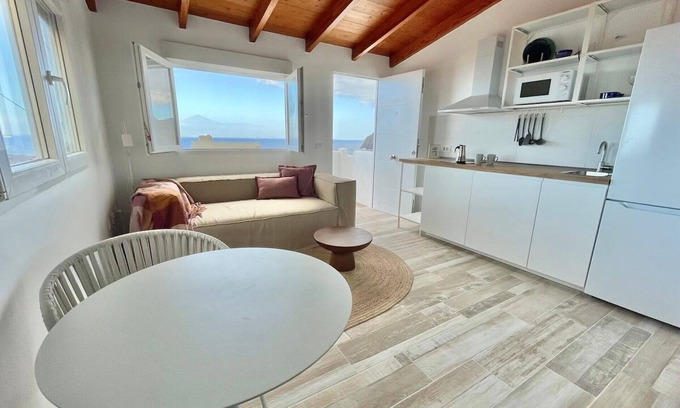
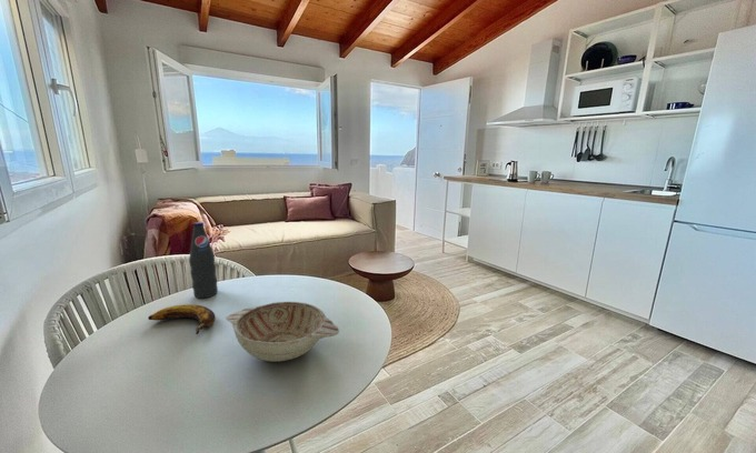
+ banana (183, 316)
+ bottle (201, 259)
+ decorative bowl (282, 333)
